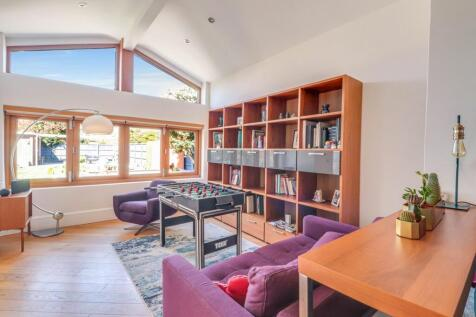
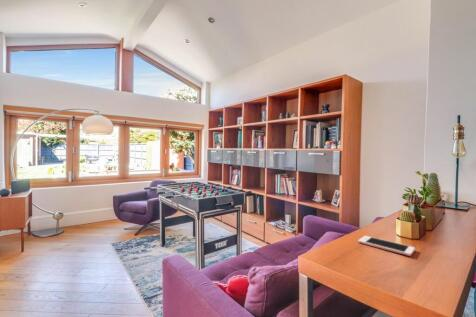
+ cell phone (385, 244)
